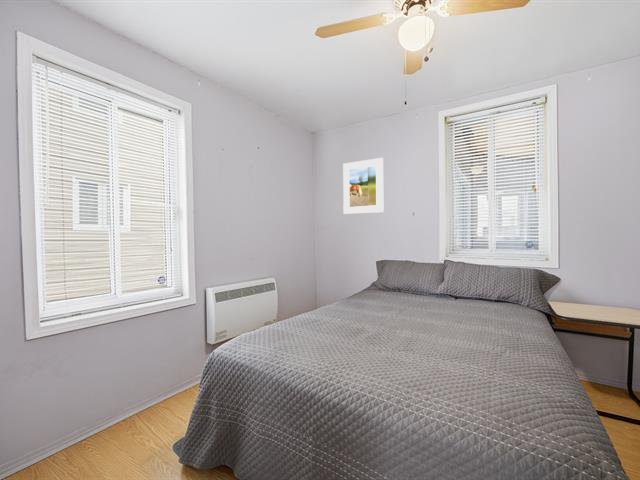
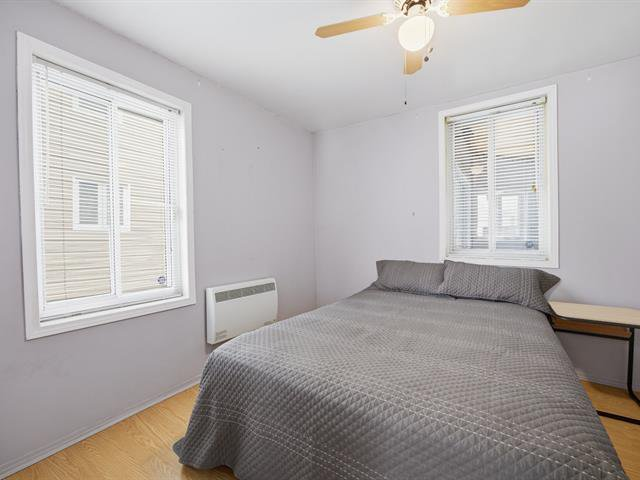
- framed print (362, 187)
